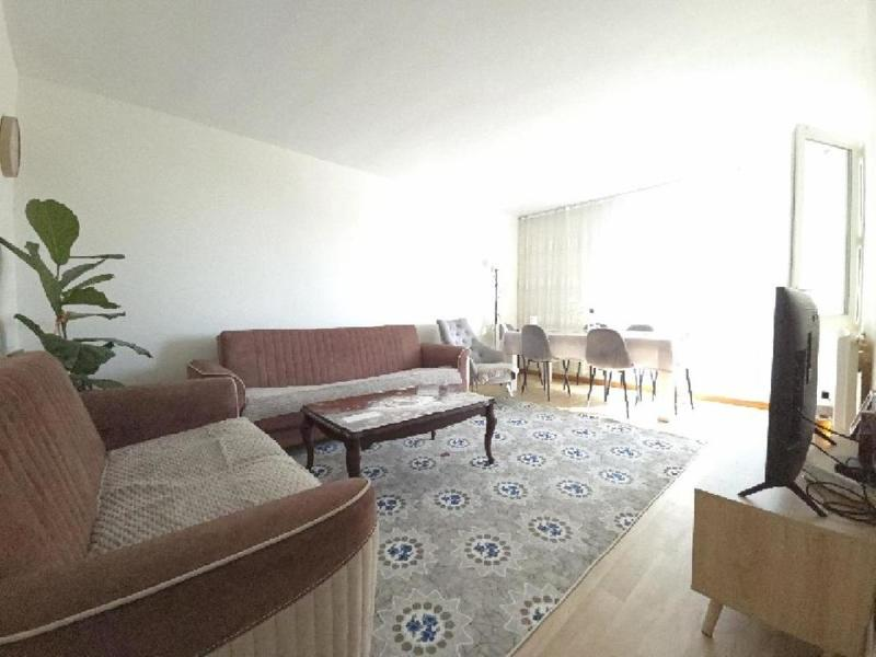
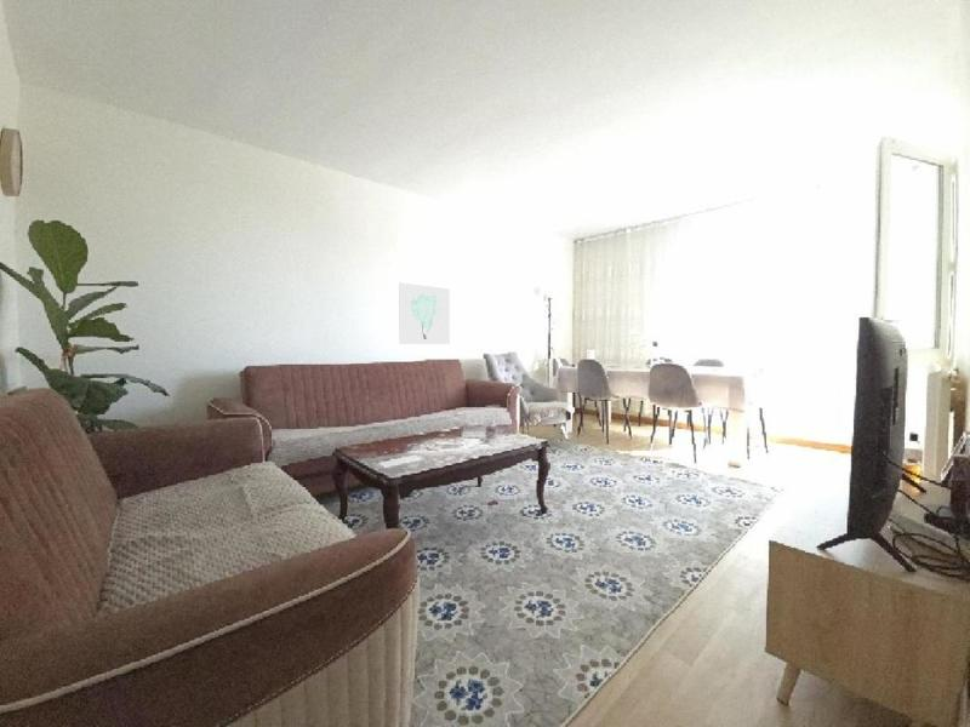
+ wall art (426, 315)
